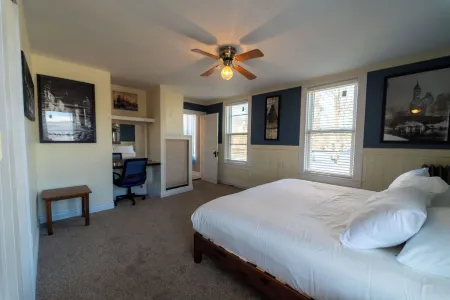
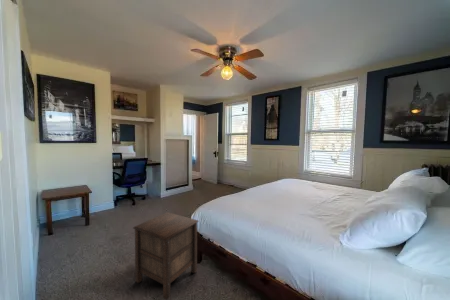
+ nightstand (167, 249)
